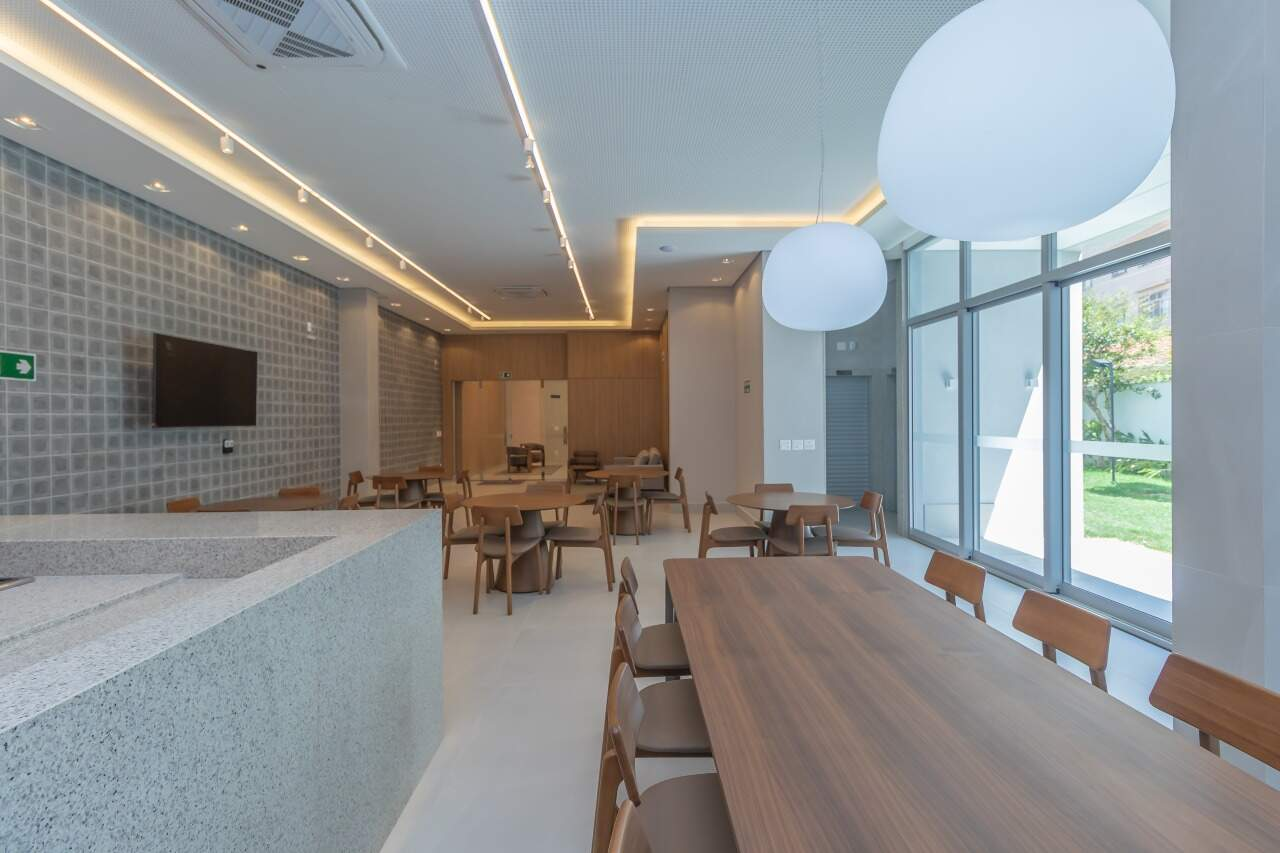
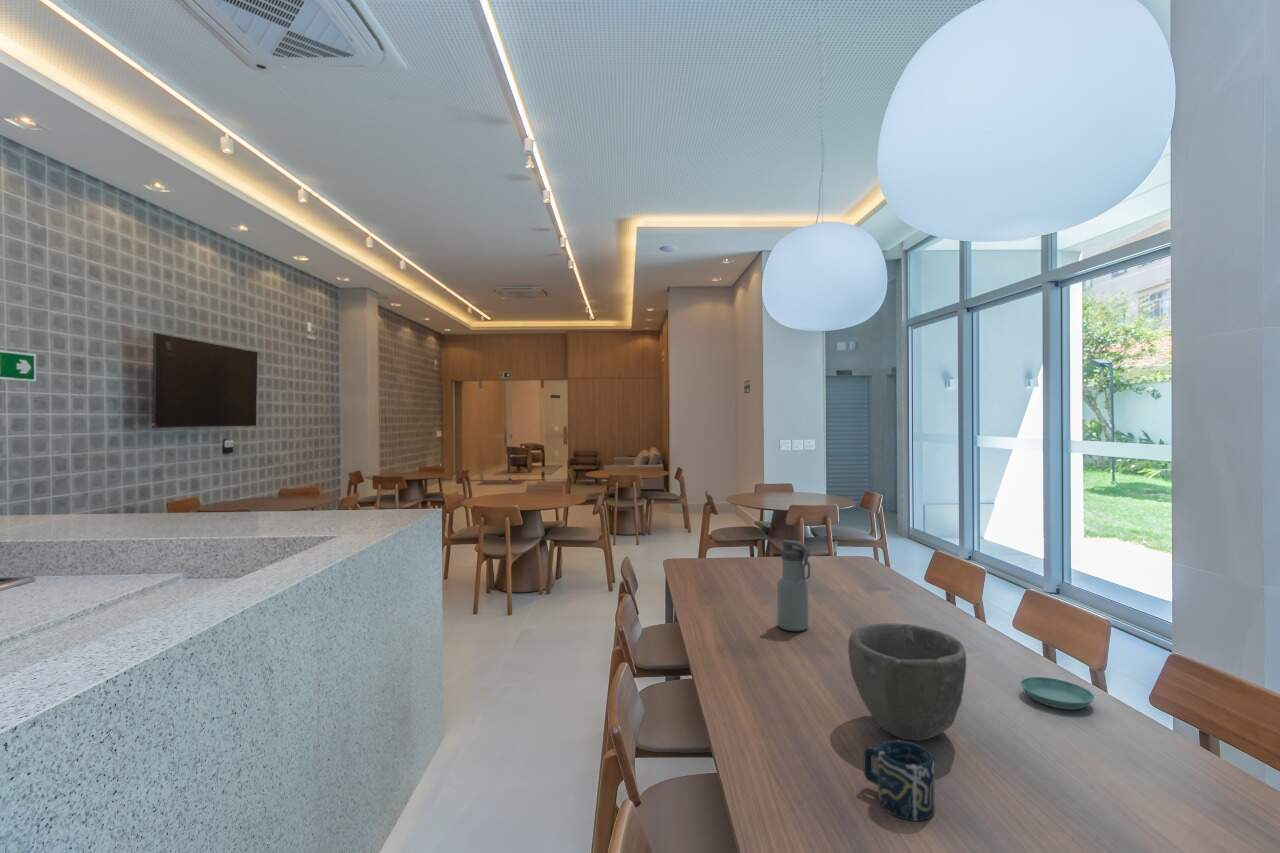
+ saucer (1056, 694)
+ water bottle (793, 584)
+ bowl (906, 685)
+ cup (897, 774)
